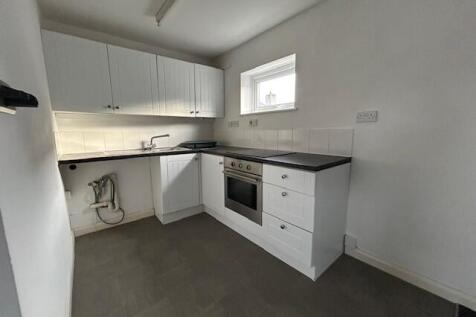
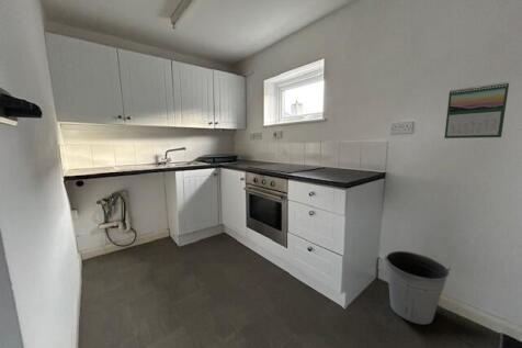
+ bucket (411, 284)
+ calendar (474, 112)
